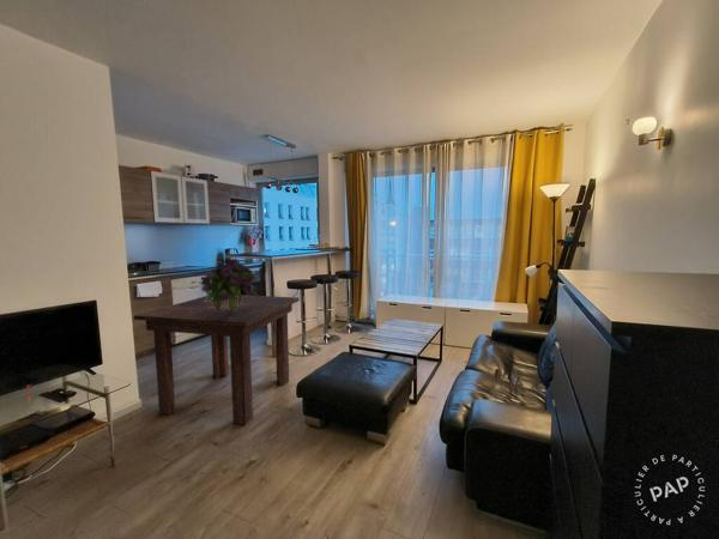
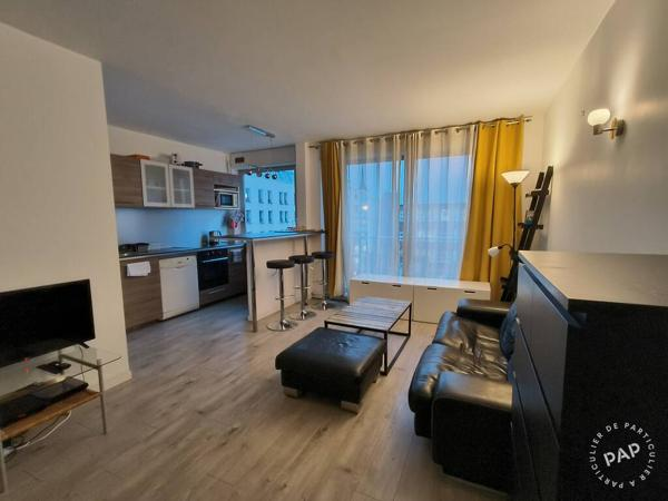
- dining table (226, 351)
- bouquet (231, 284)
